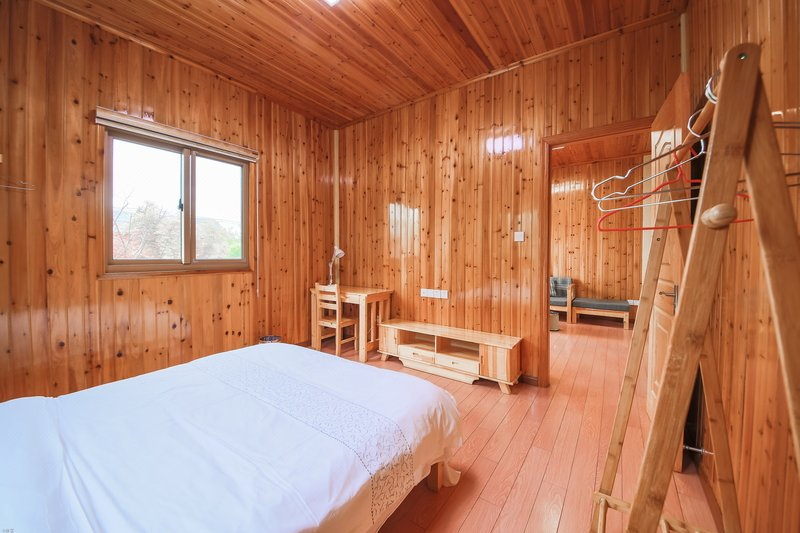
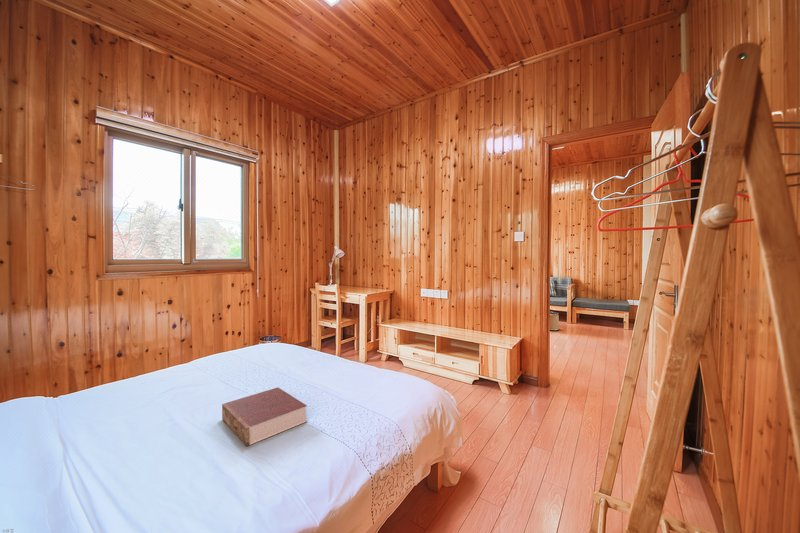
+ book (264, 412)
